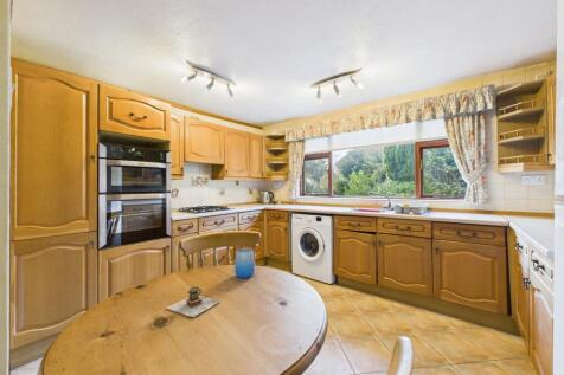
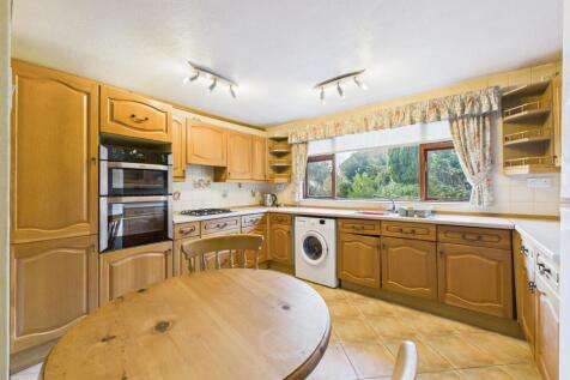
- cup (244, 263)
- teapot (193, 295)
